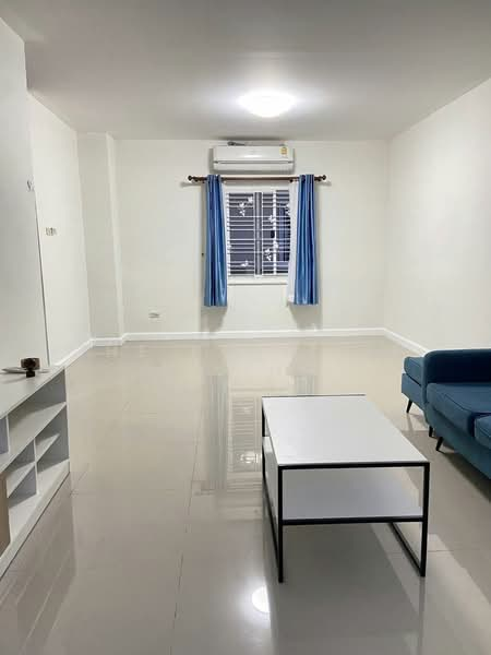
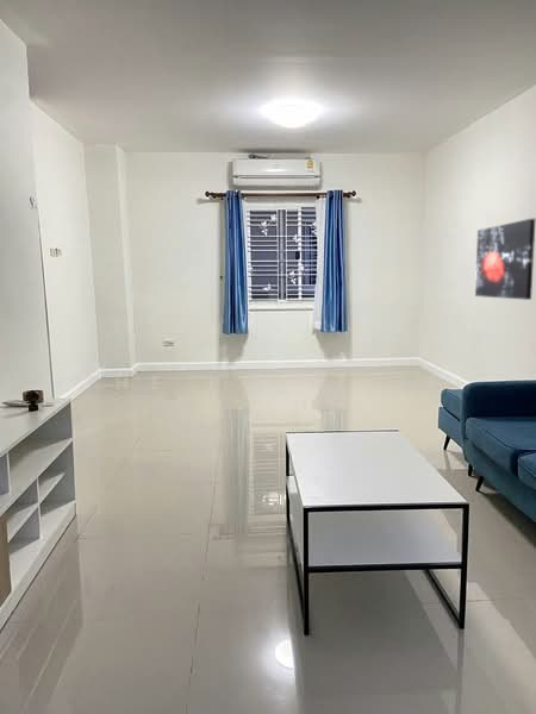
+ wall art (501, 261)
